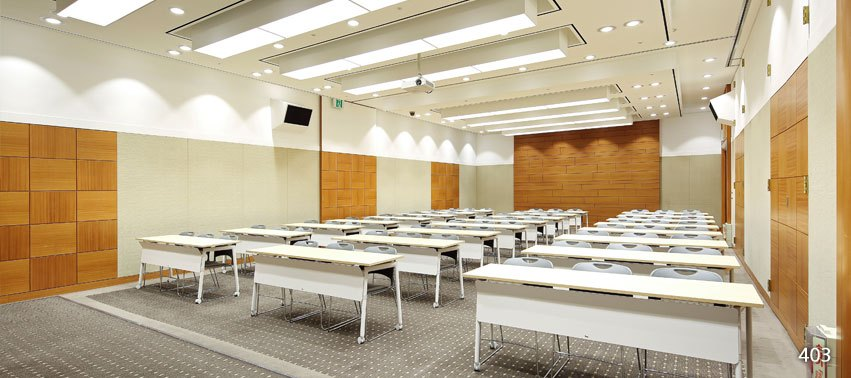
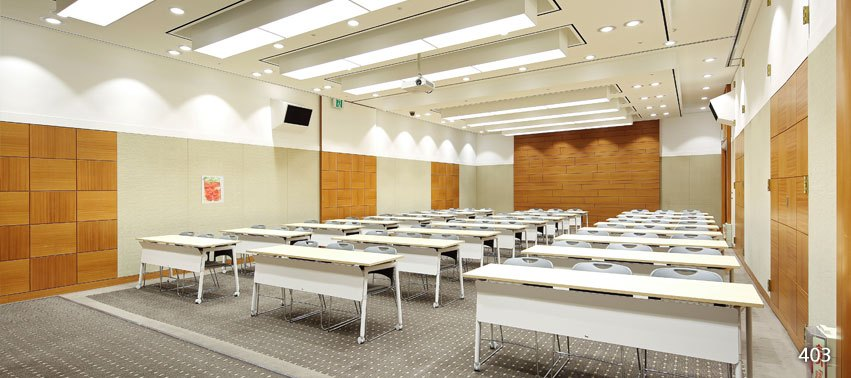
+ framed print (212, 189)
